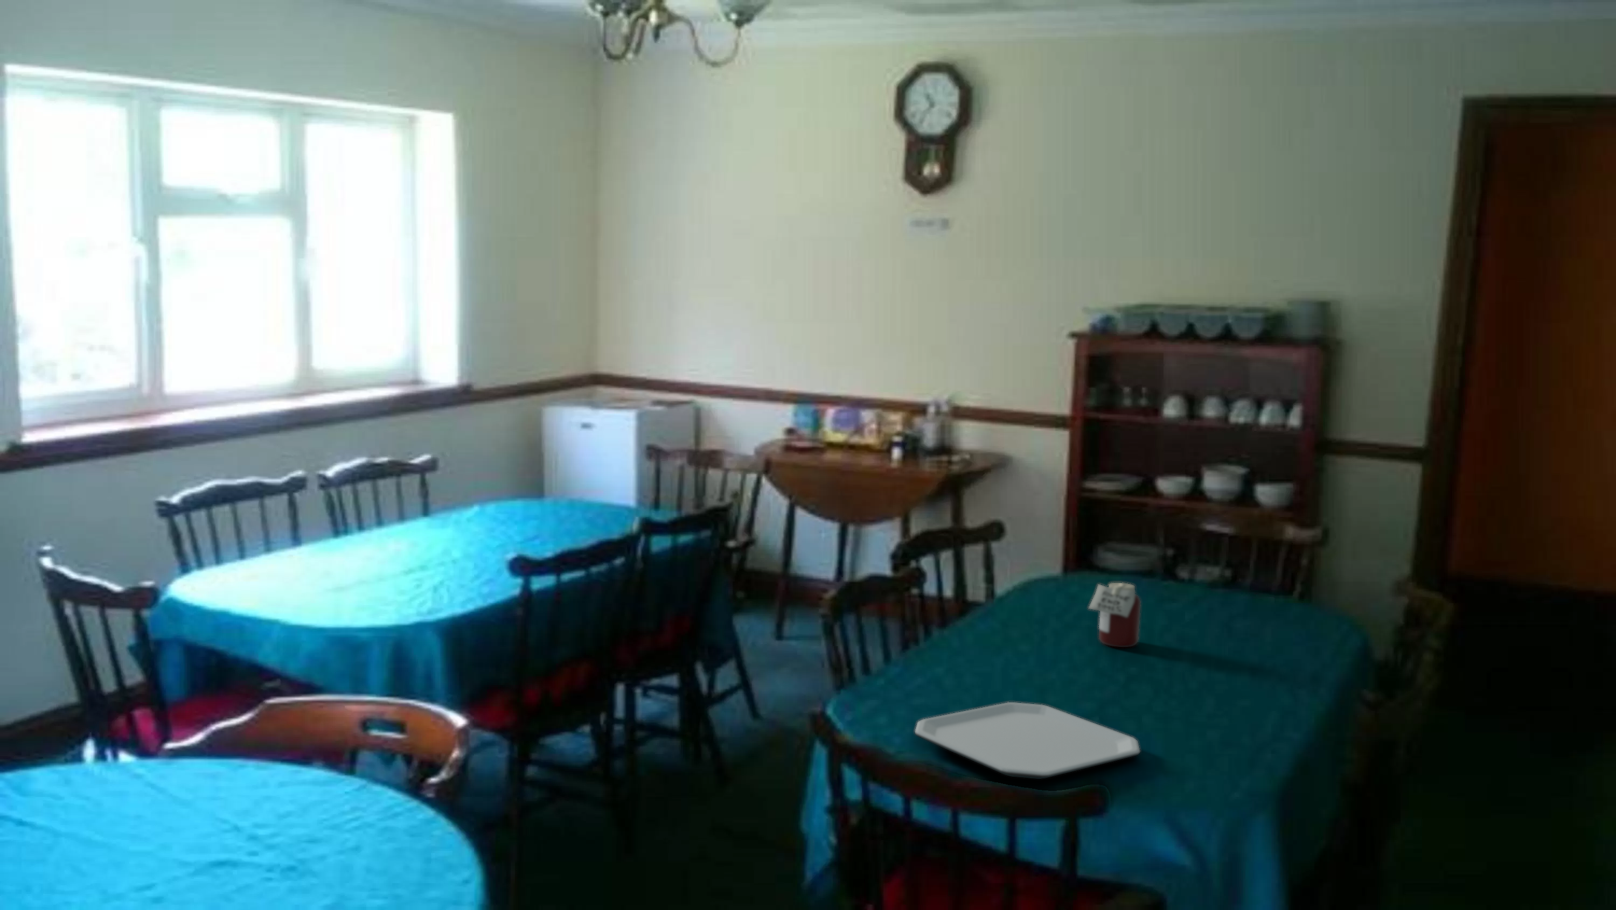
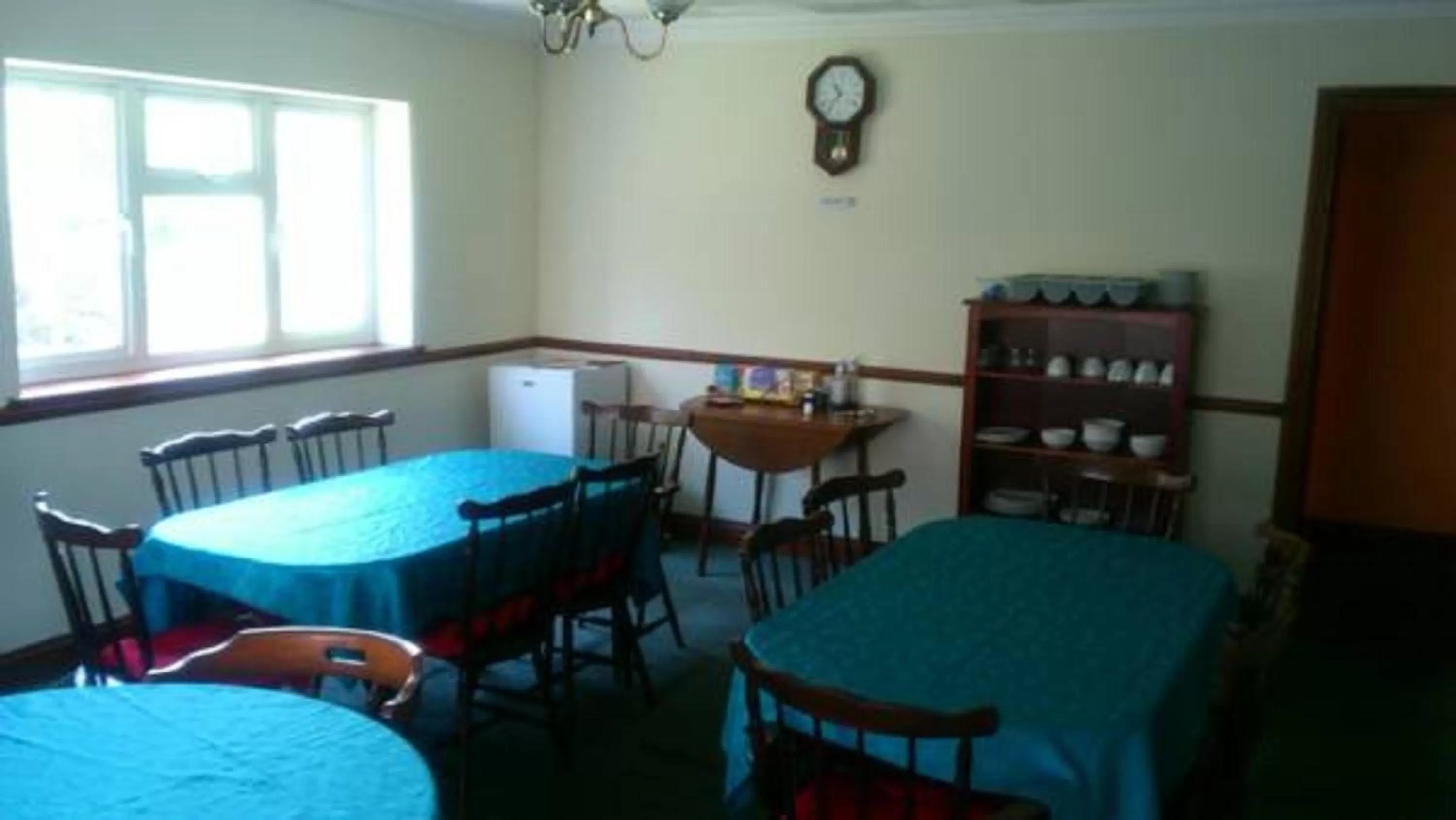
- jar (1117, 616)
- plate (1026, 741)
